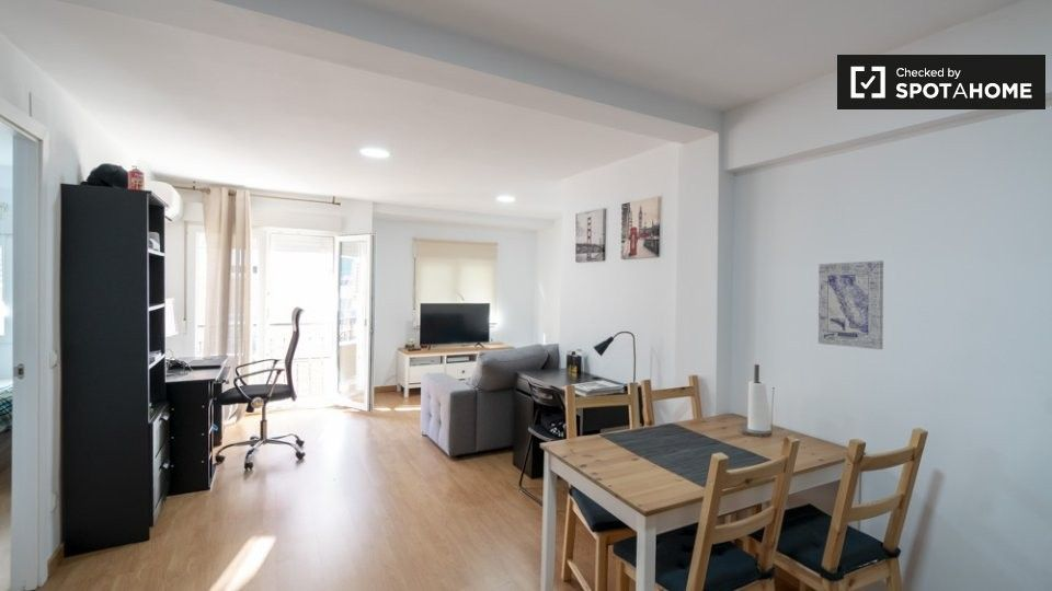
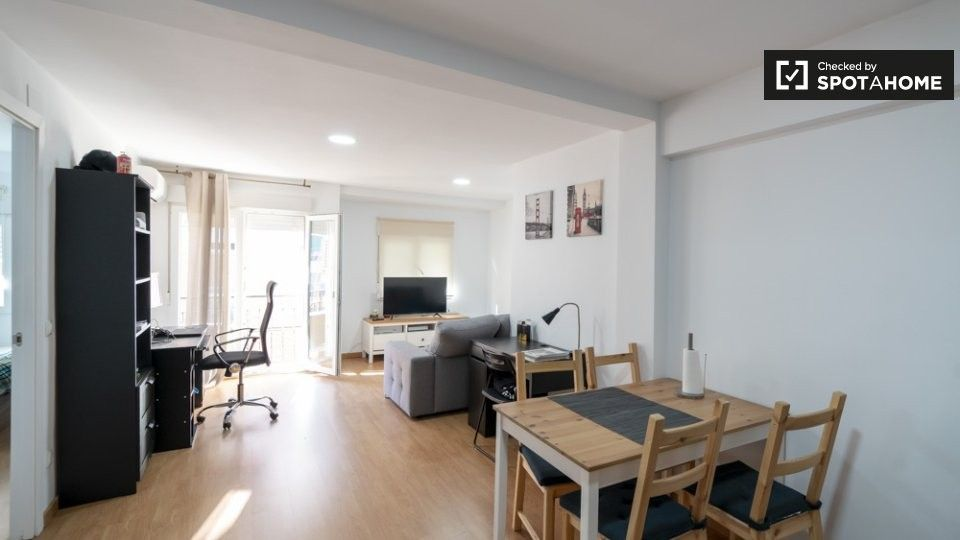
- wall art (848, 304)
